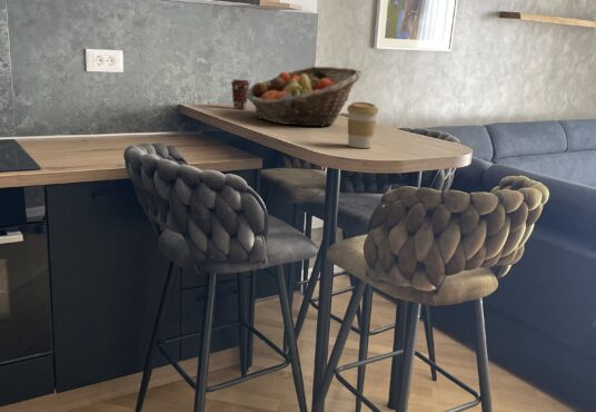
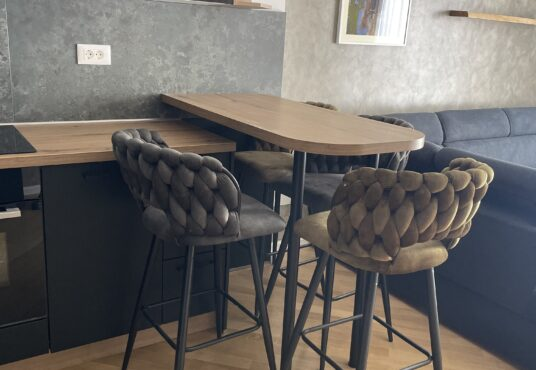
- coffee cup (239, 94)
- fruit basket (301, 94)
- coffee cup (361, 125)
